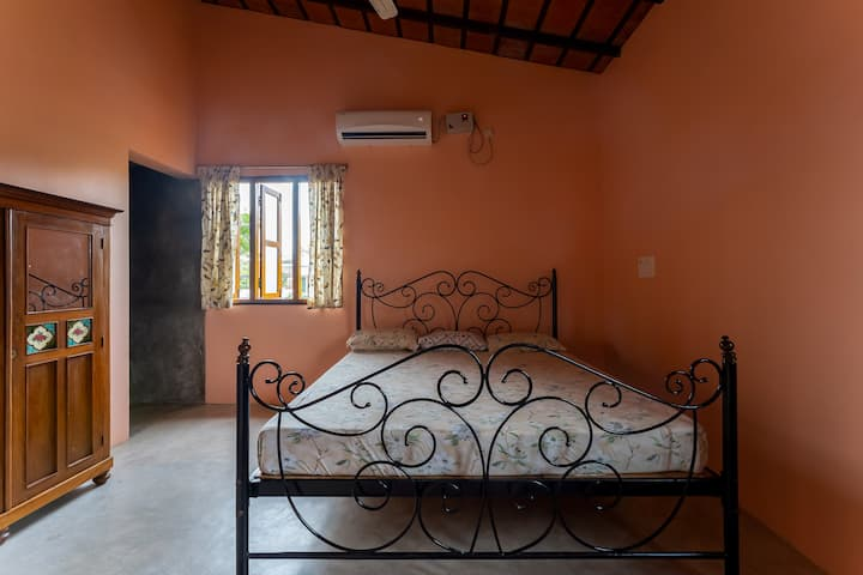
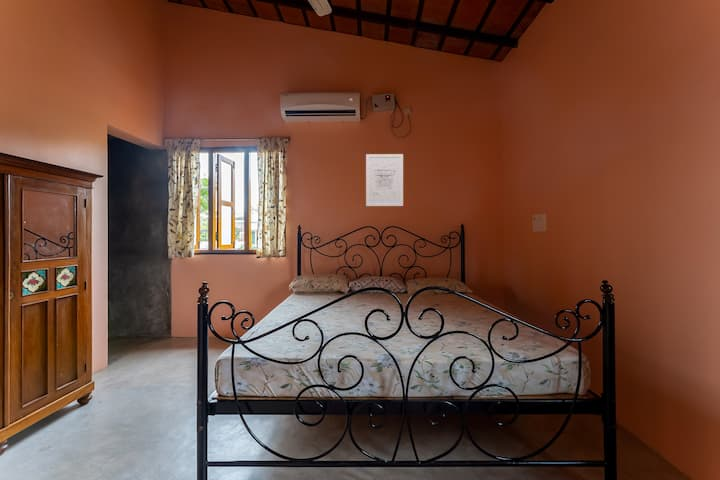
+ wall art (384, 180)
